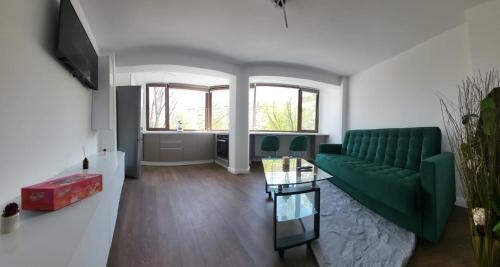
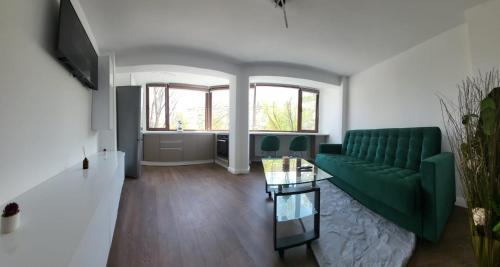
- tissue box (67, 189)
